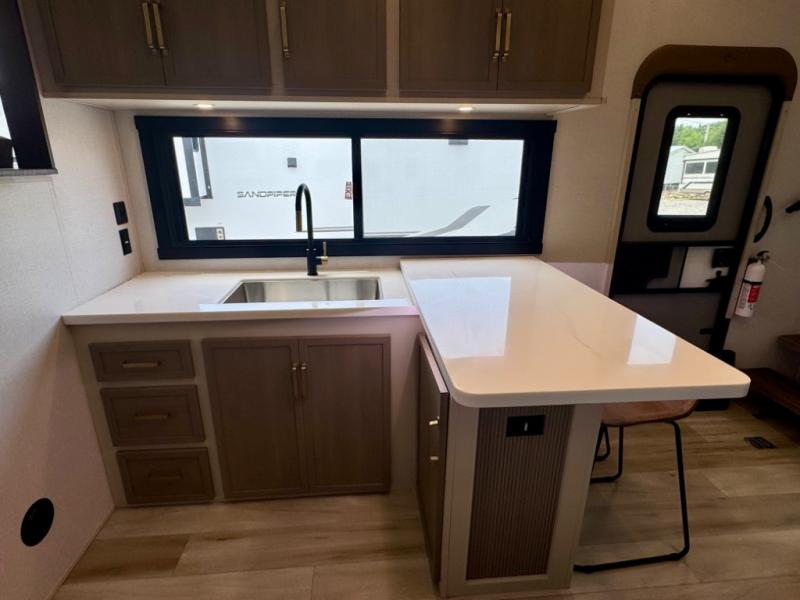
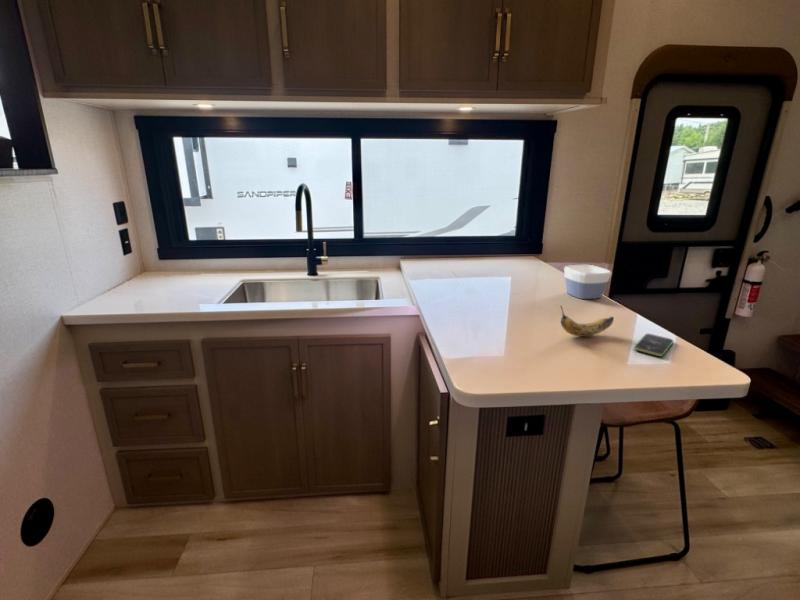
+ banana (587, 323)
+ bowl (585, 282)
+ smartphone (653, 344)
